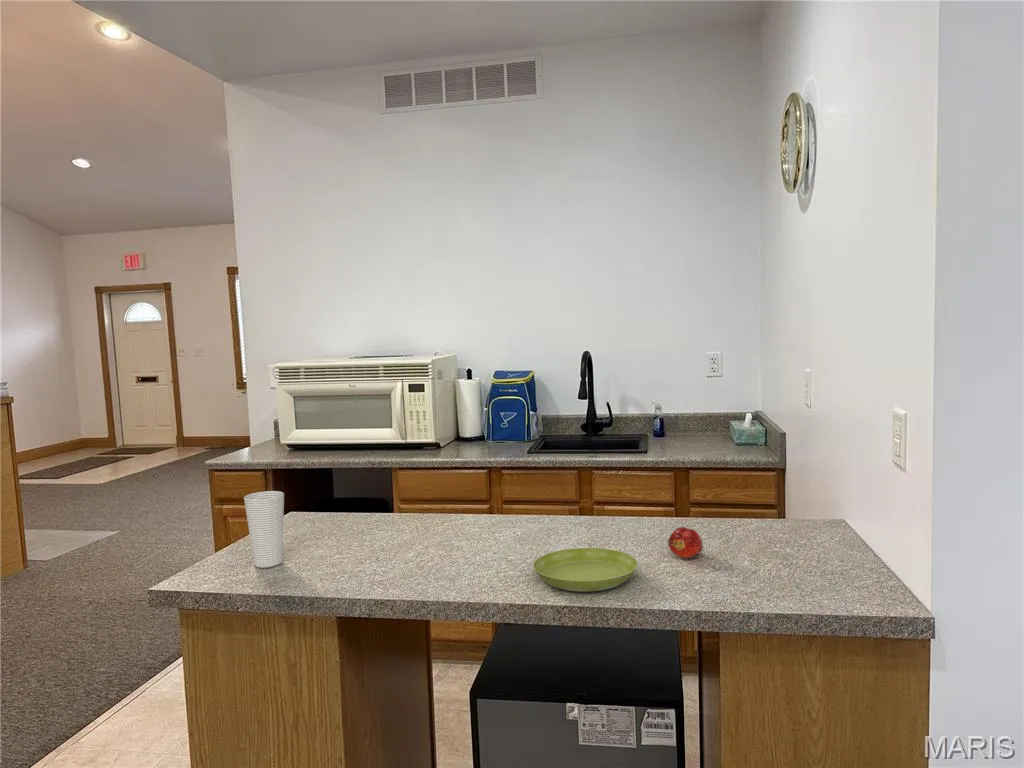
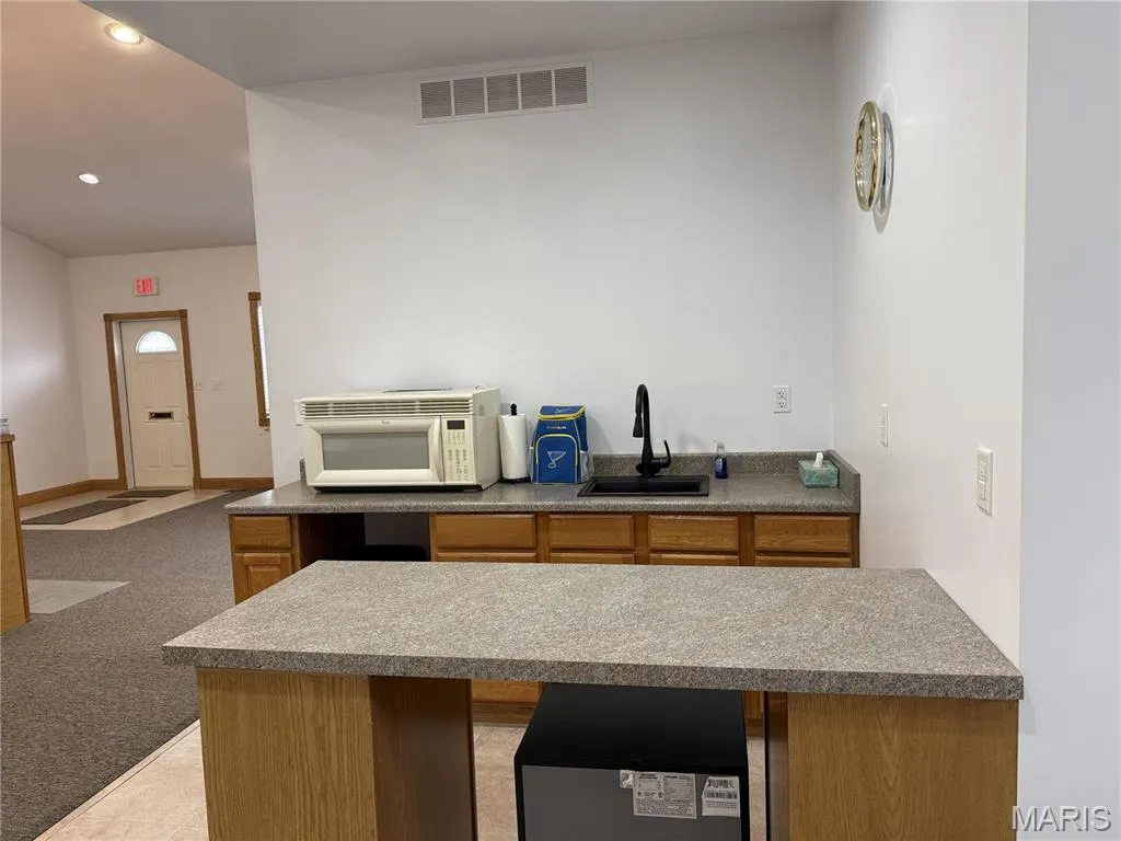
- fruit (687, 542)
- cup (266, 529)
- saucer (585, 570)
